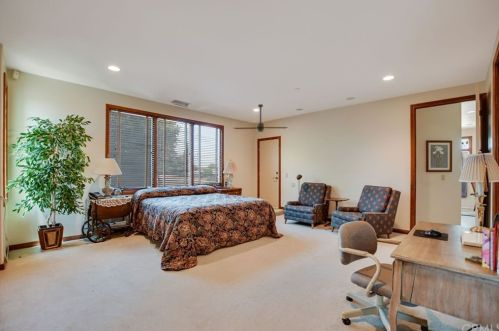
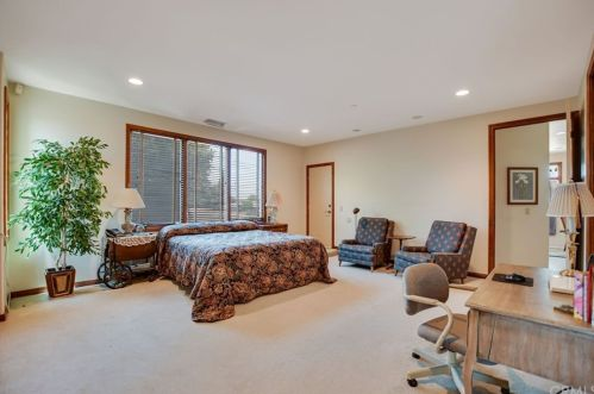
- ceiling fan (260, 117)
